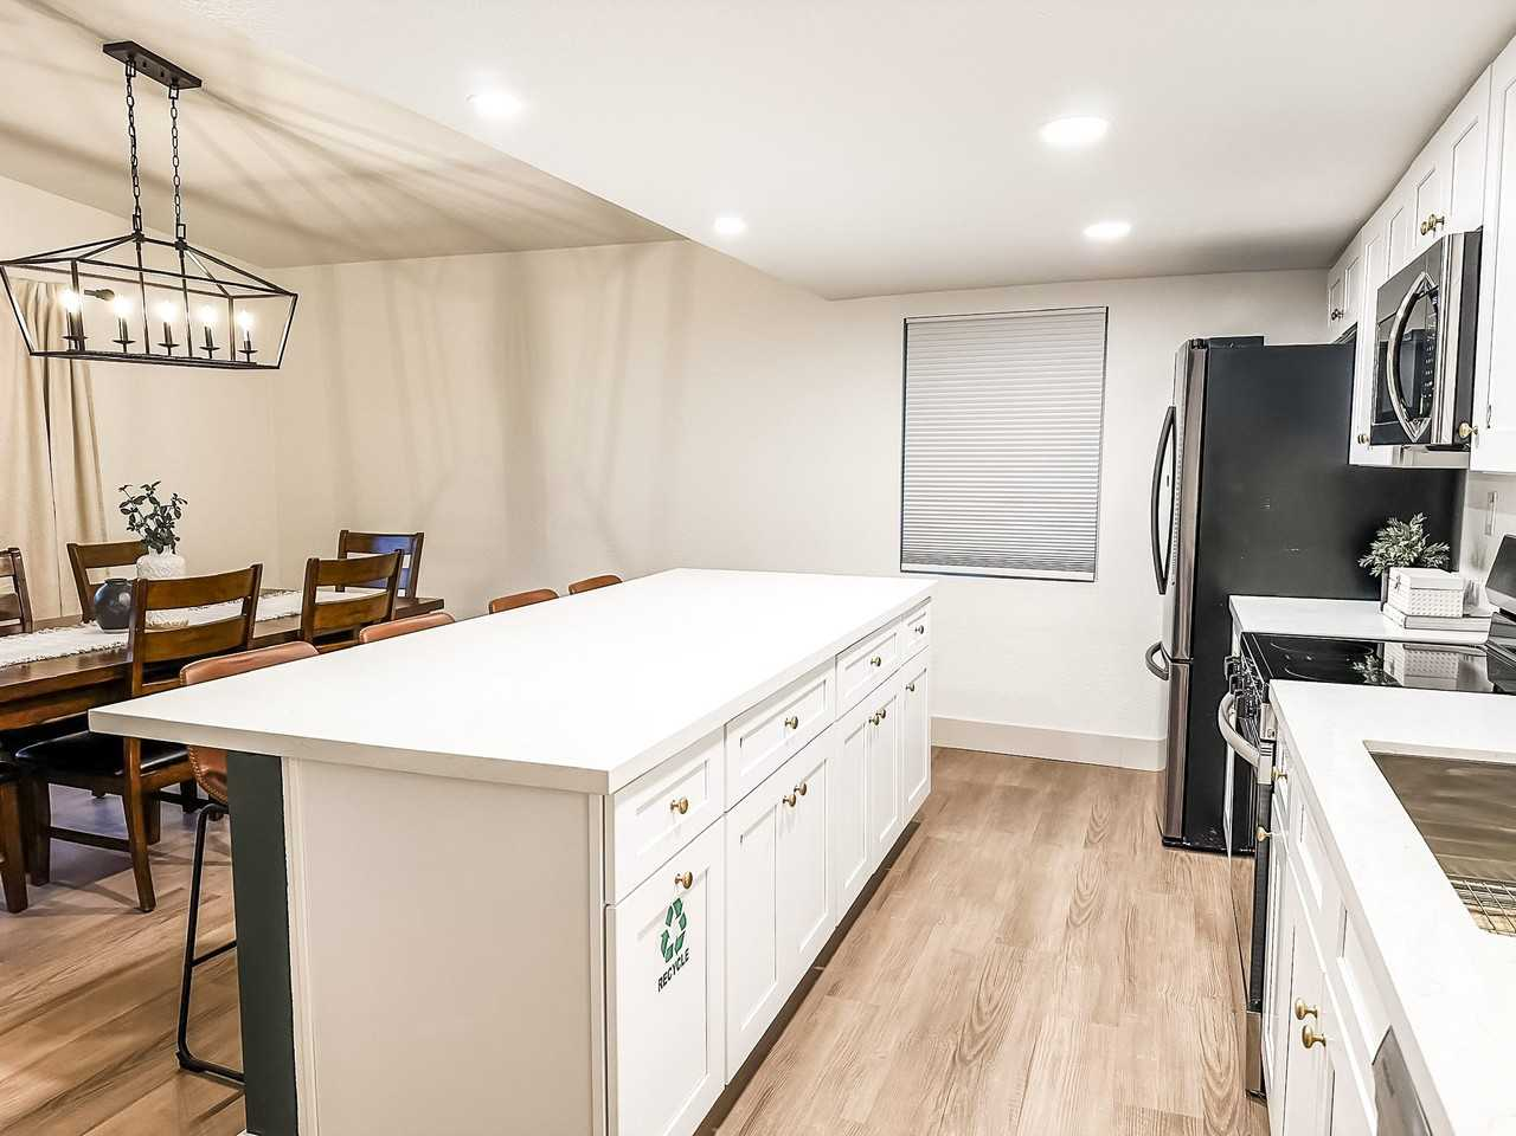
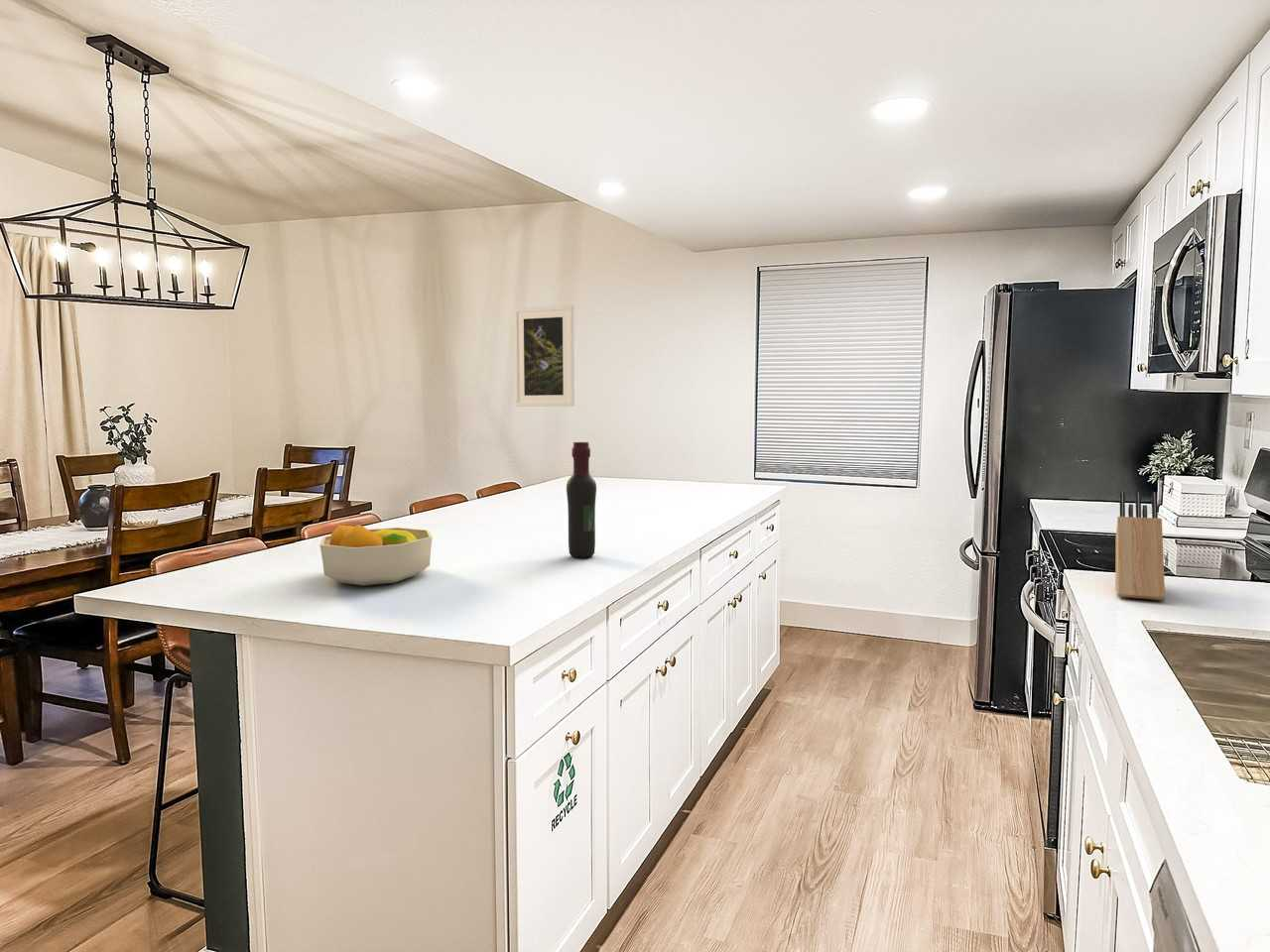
+ knife block (1139, 541)
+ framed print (543, 356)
+ wine bottle (581, 499)
+ fruit bowl (377, 547)
